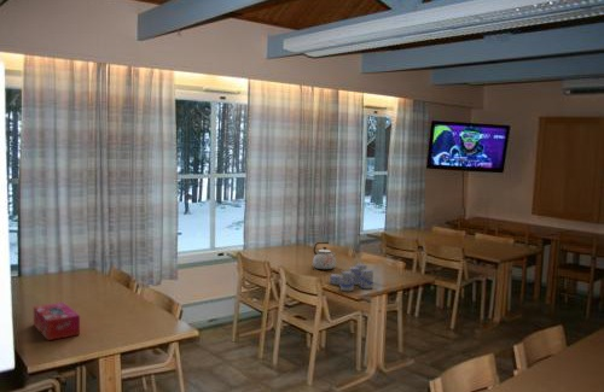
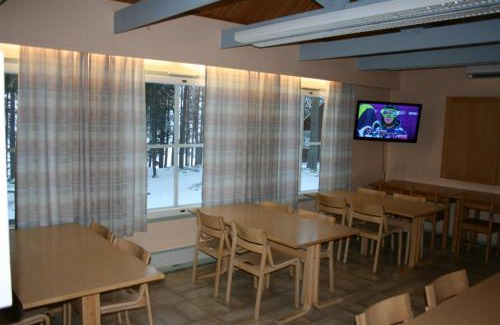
- candle (353, 276)
- tissue box (56, 320)
- kettle (324, 254)
